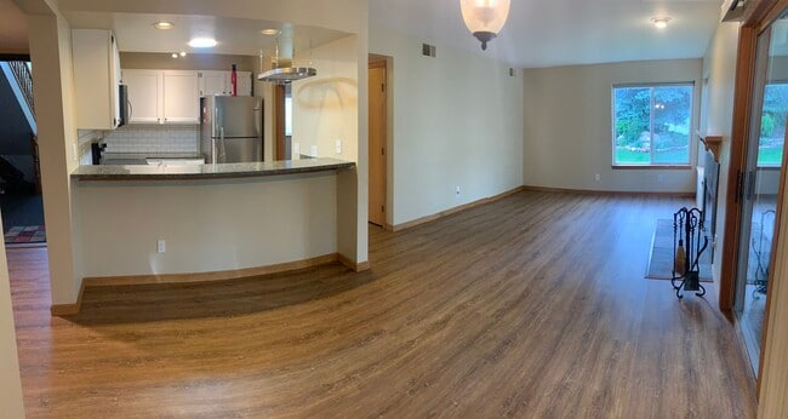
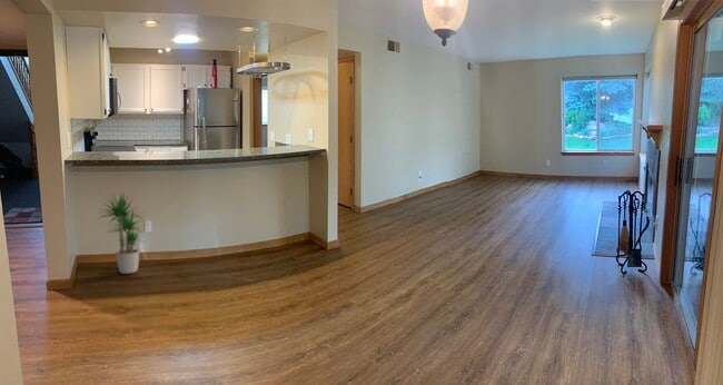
+ potted plant (122, 231)
